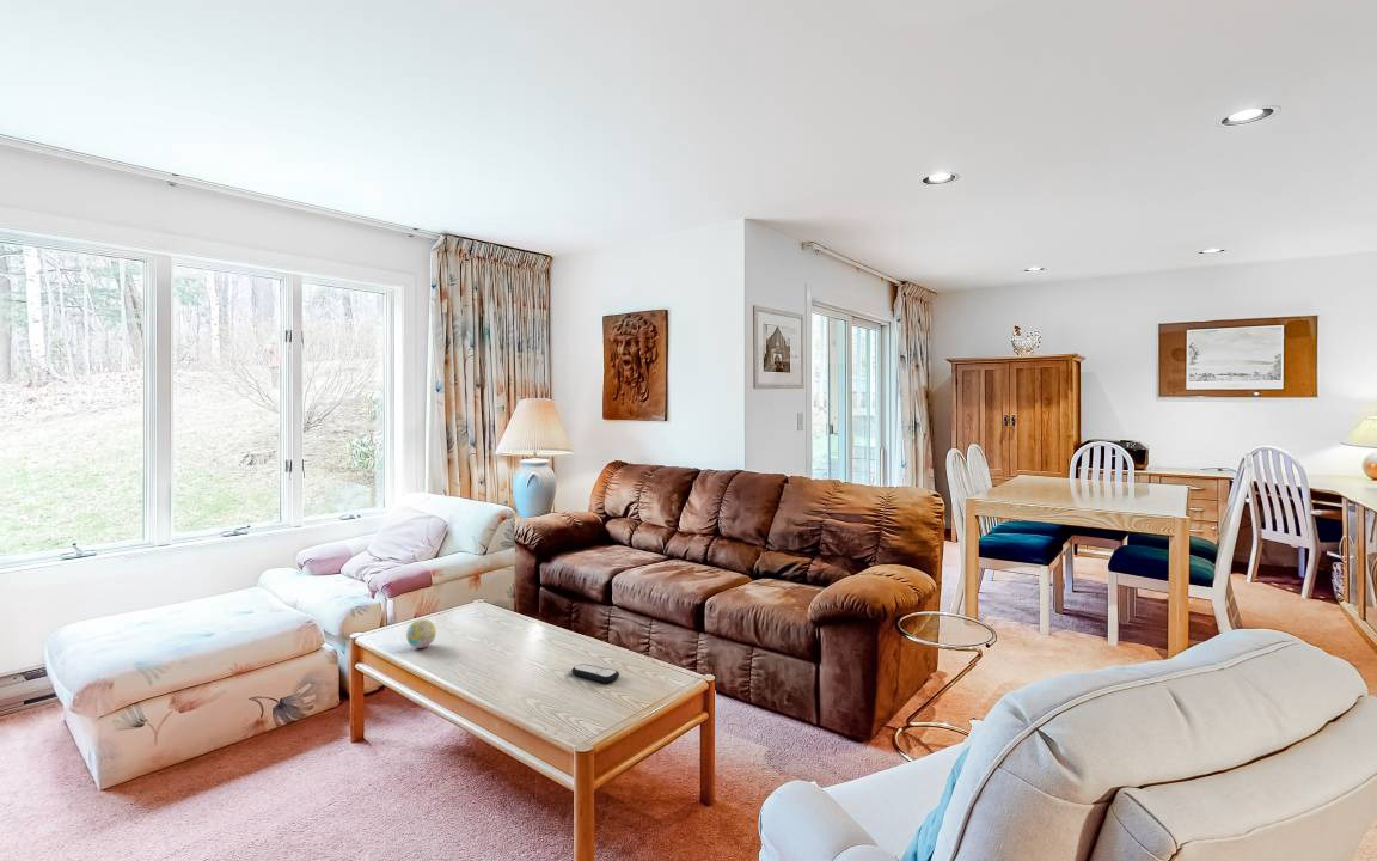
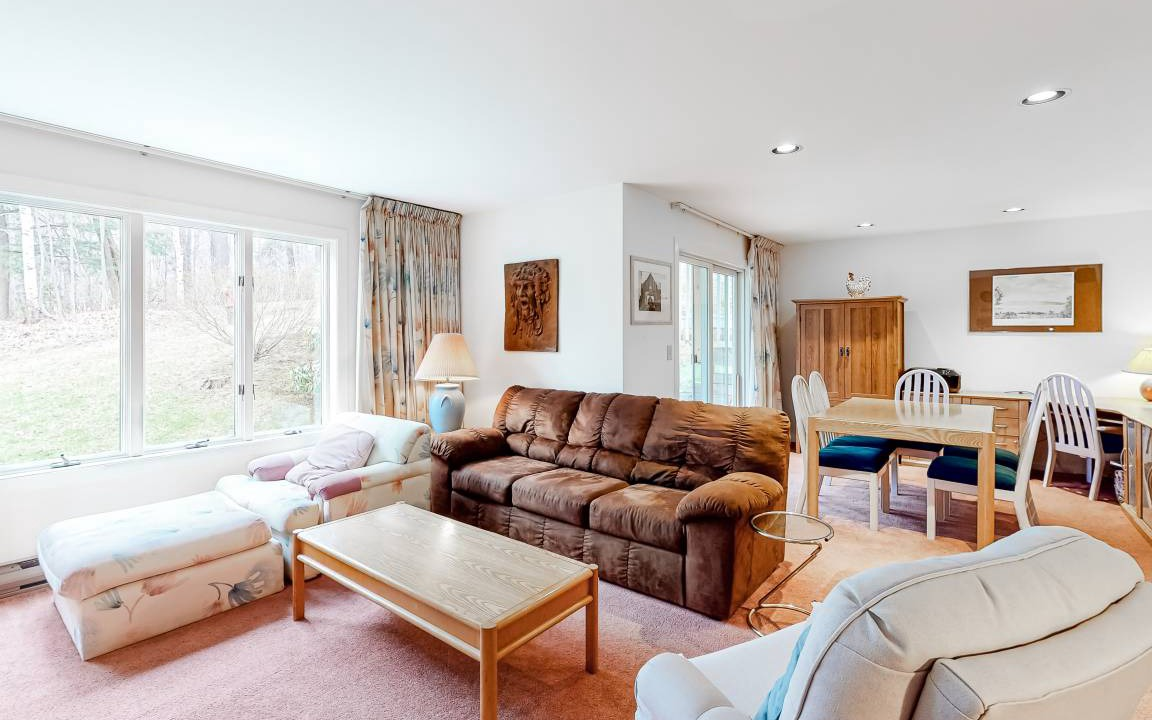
- decorative ball (421, 633)
- remote control (594, 672)
